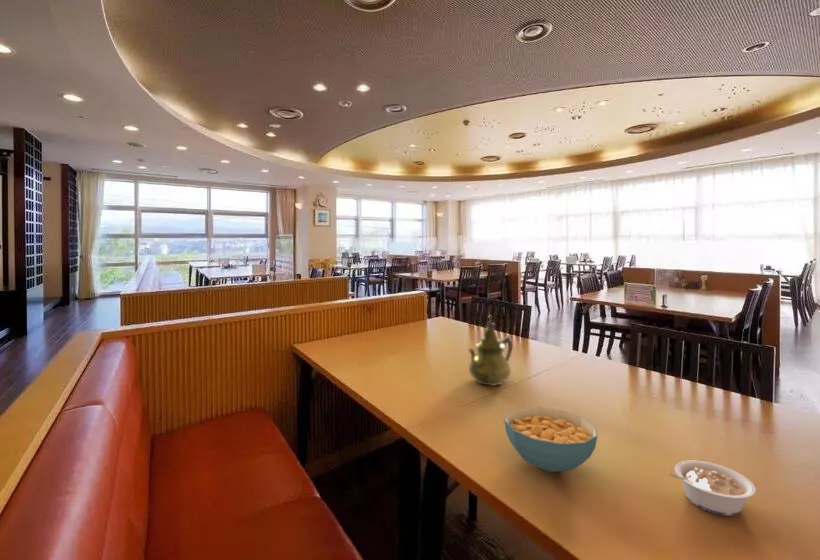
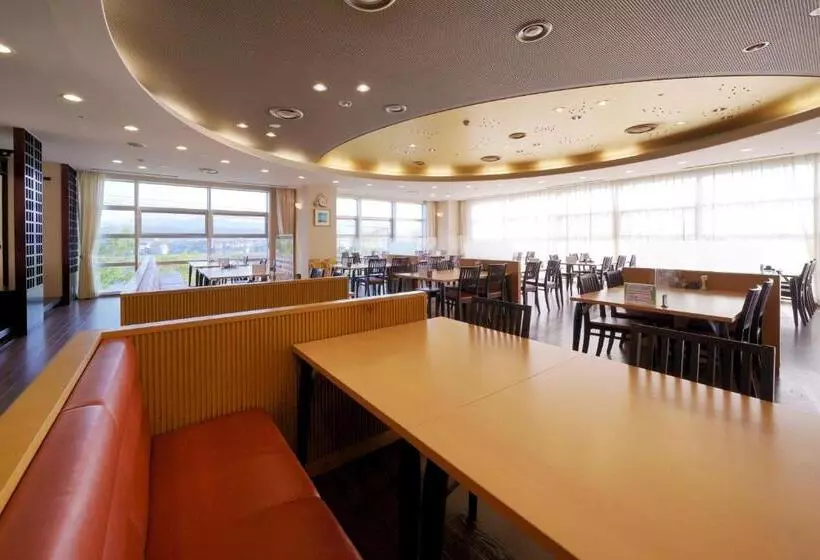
- legume (712, 487)
- teapot (490, 348)
- cereal bowl (548, 444)
